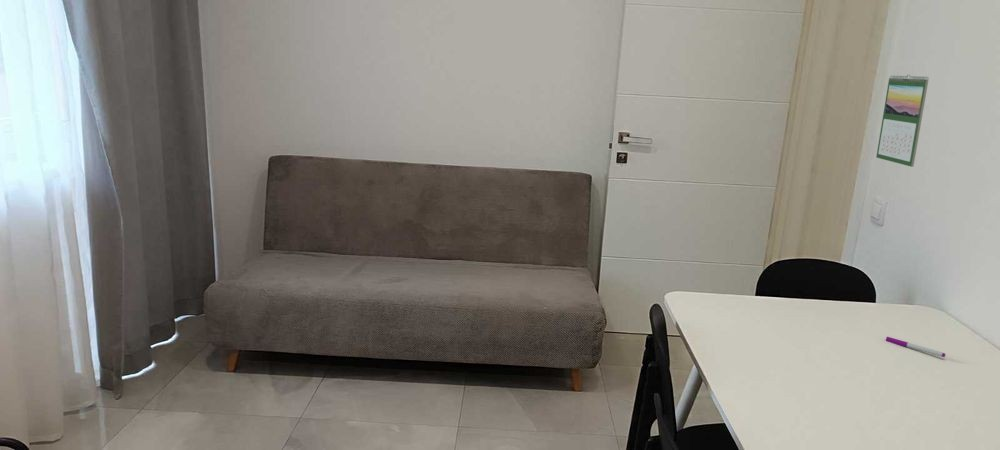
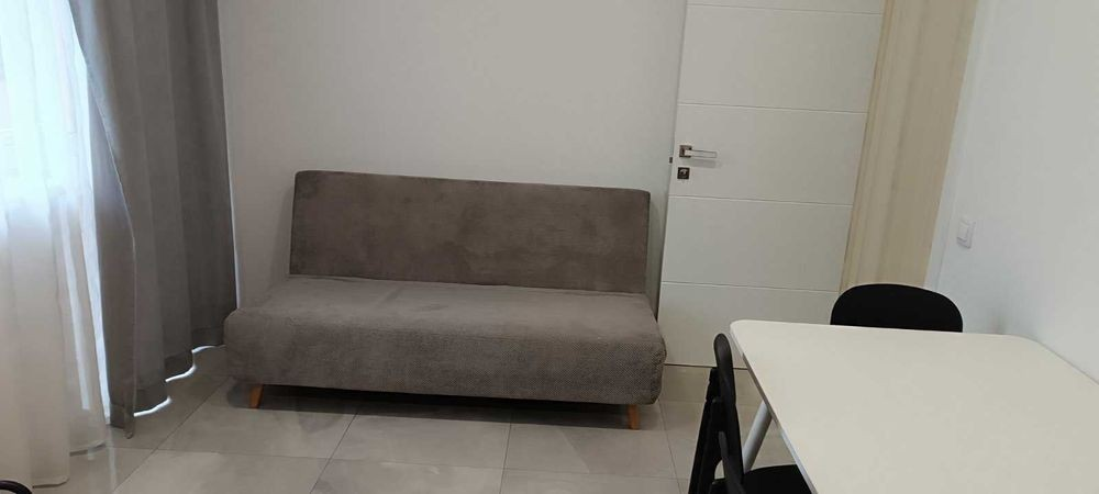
- pen (915, 346)
- calendar (901, 118)
